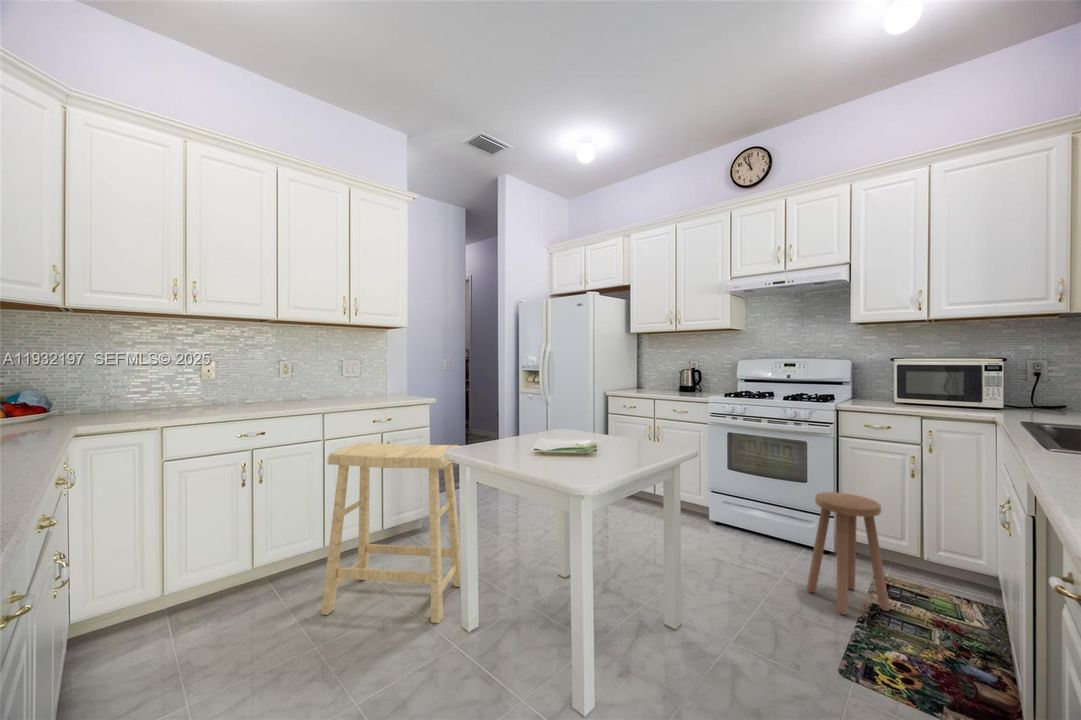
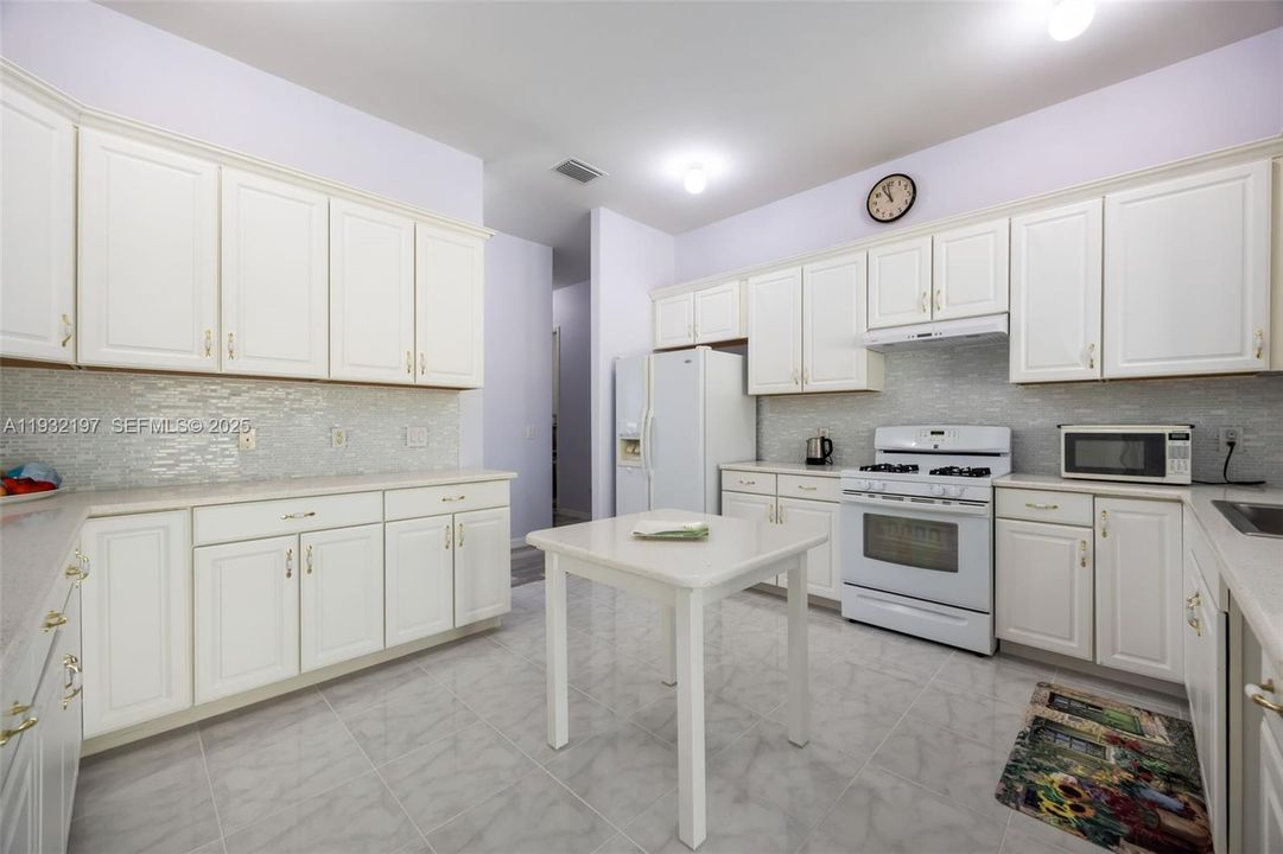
- stool (846, 550)
- stool (396, 545)
